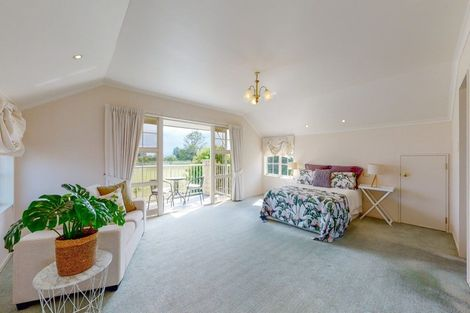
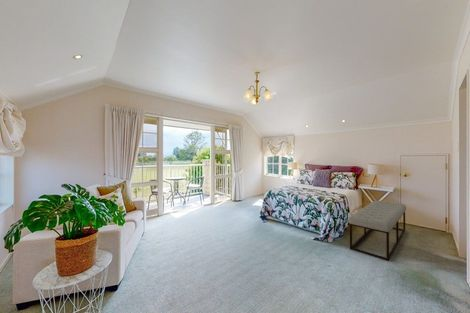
+ bench (380, 224)
